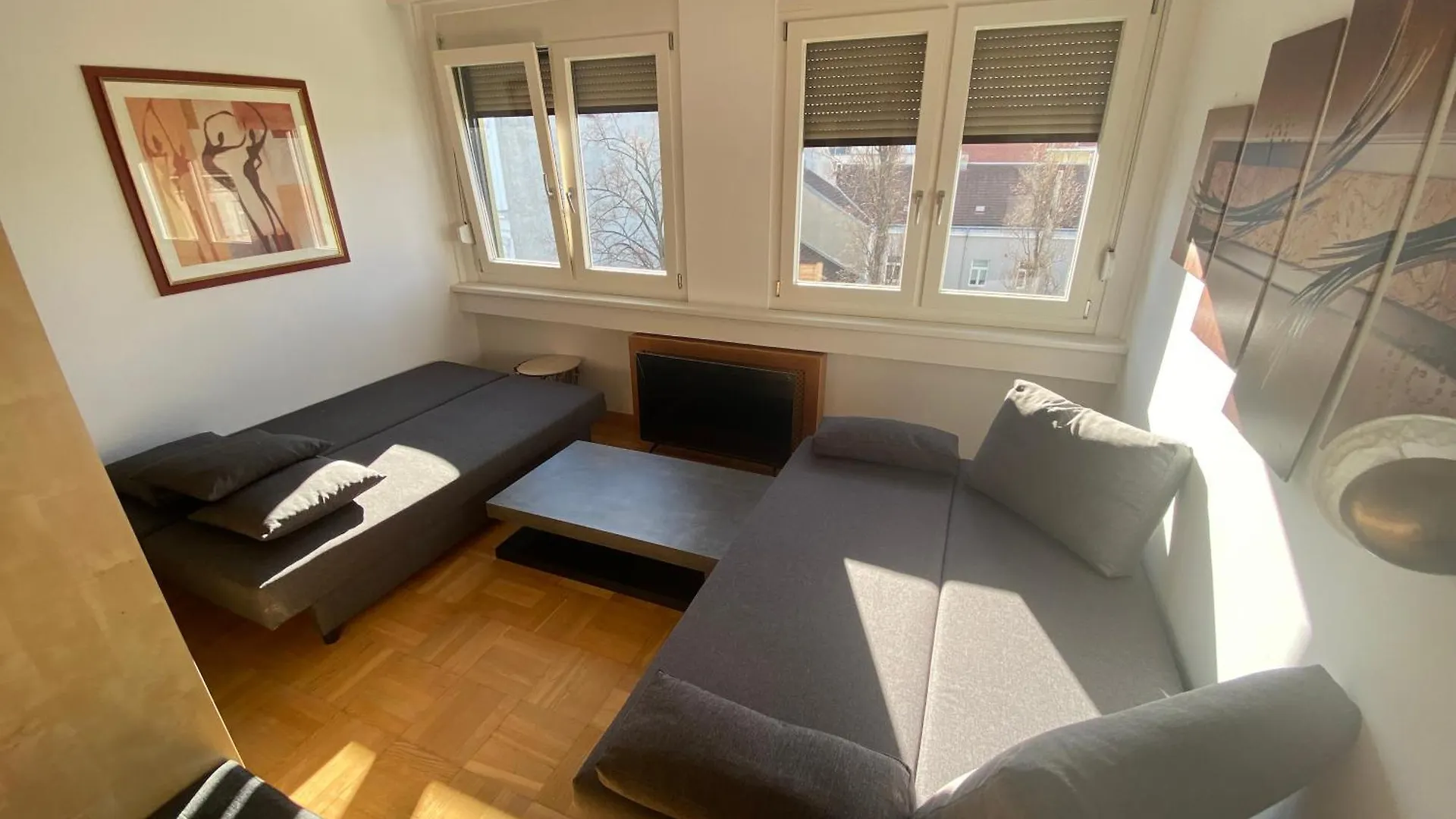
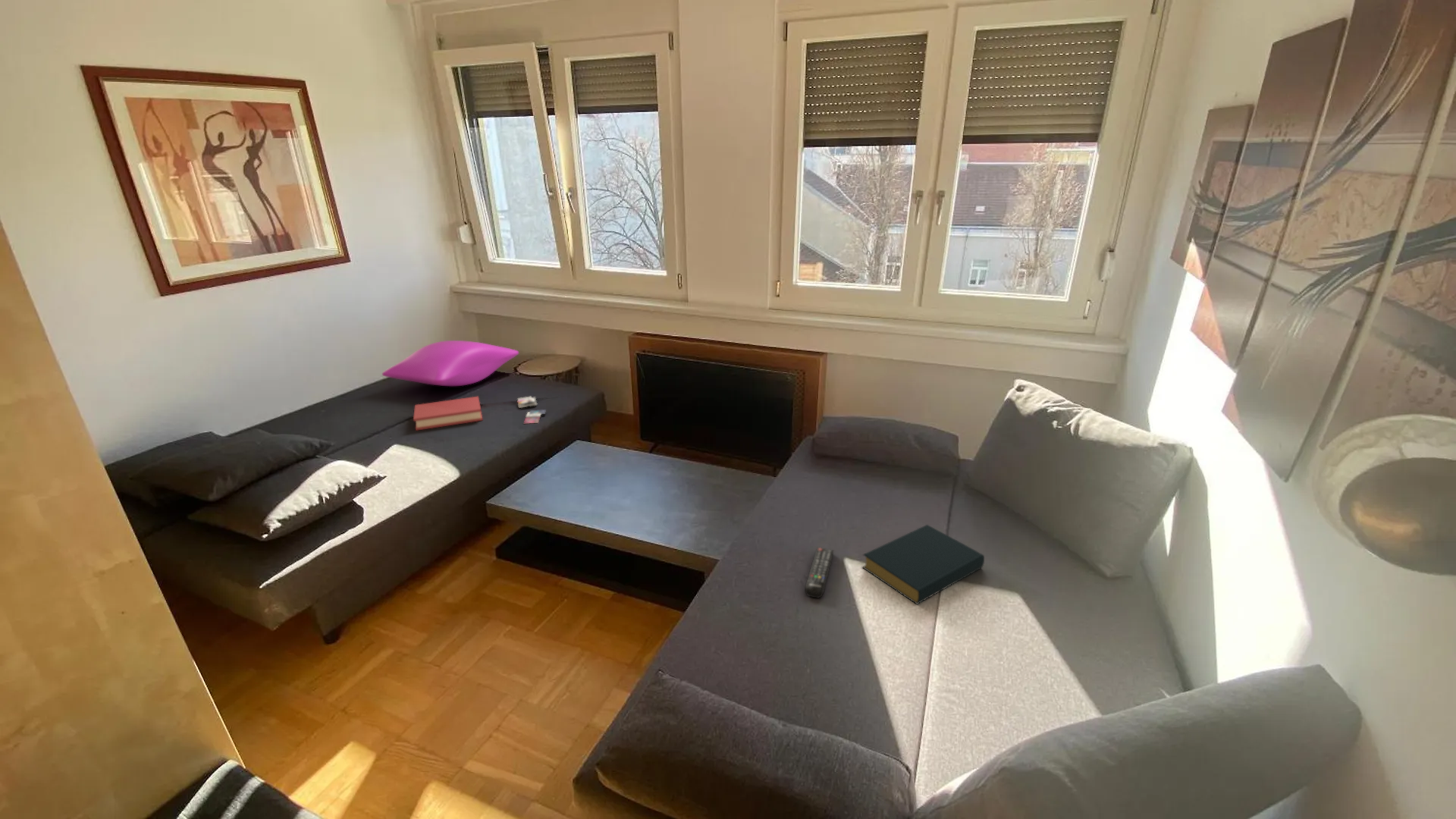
+ cushion (454, 362)
+ magazine (532, 410)
+ hardback book (923, 561)
+ hardback book (448, 412)
+ remote control (820, 570)
